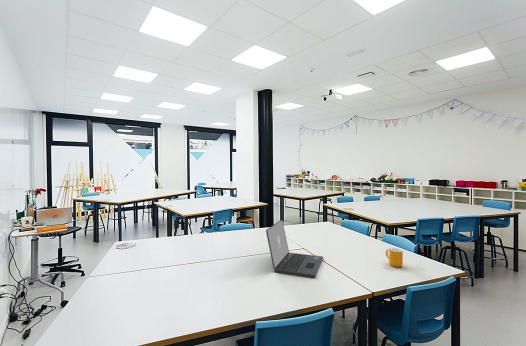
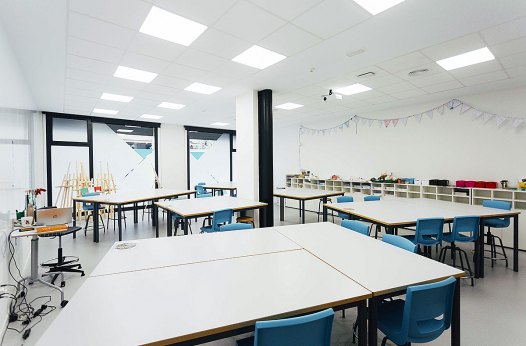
- laptop (296, 253)
- mug (393, 256)
